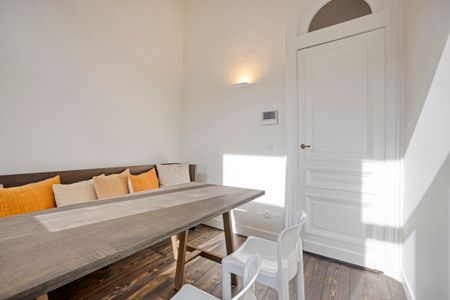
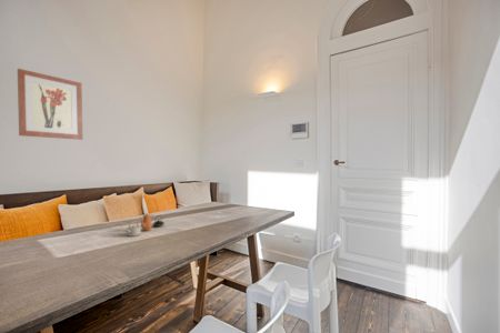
+ teapot (146, 221)
+ wall art (52, 107)
